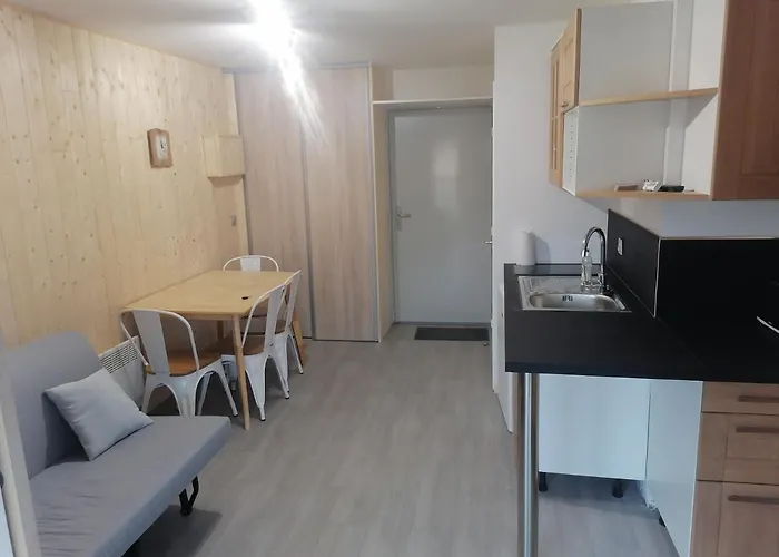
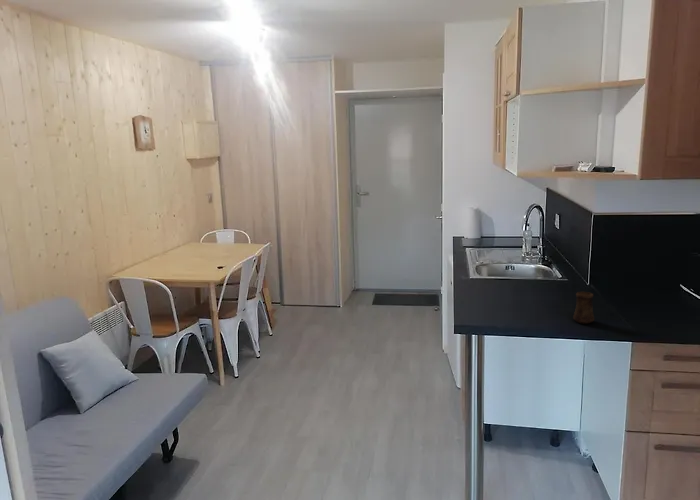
+ cup (584, 307)
